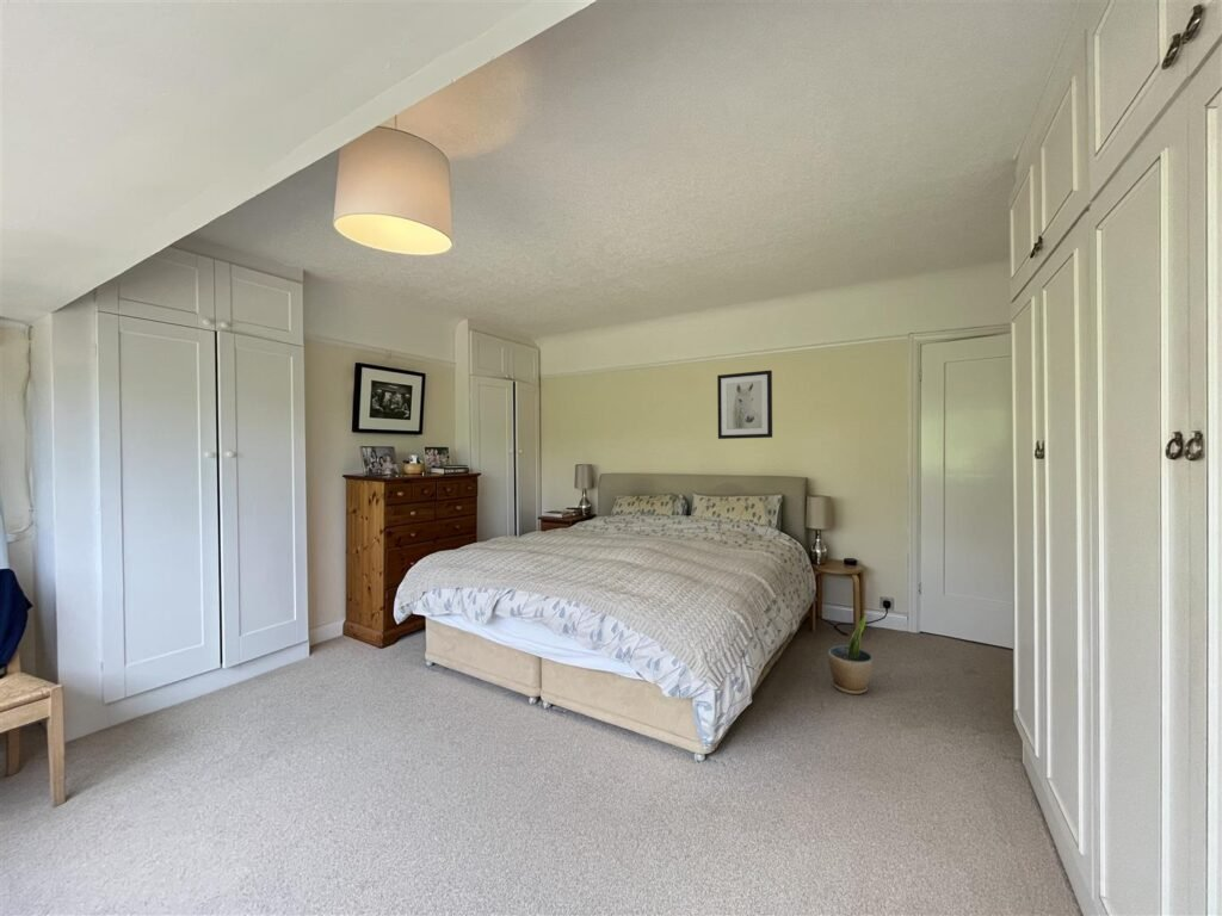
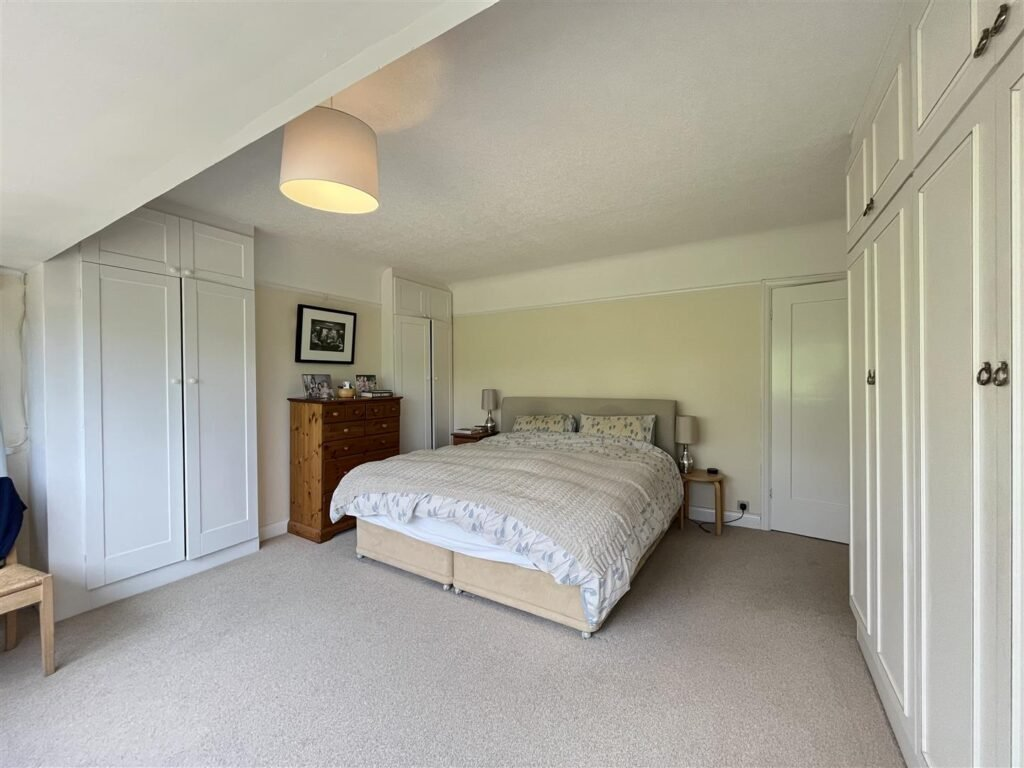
- wall art (743, 406)
- potted plant (850, 651)
